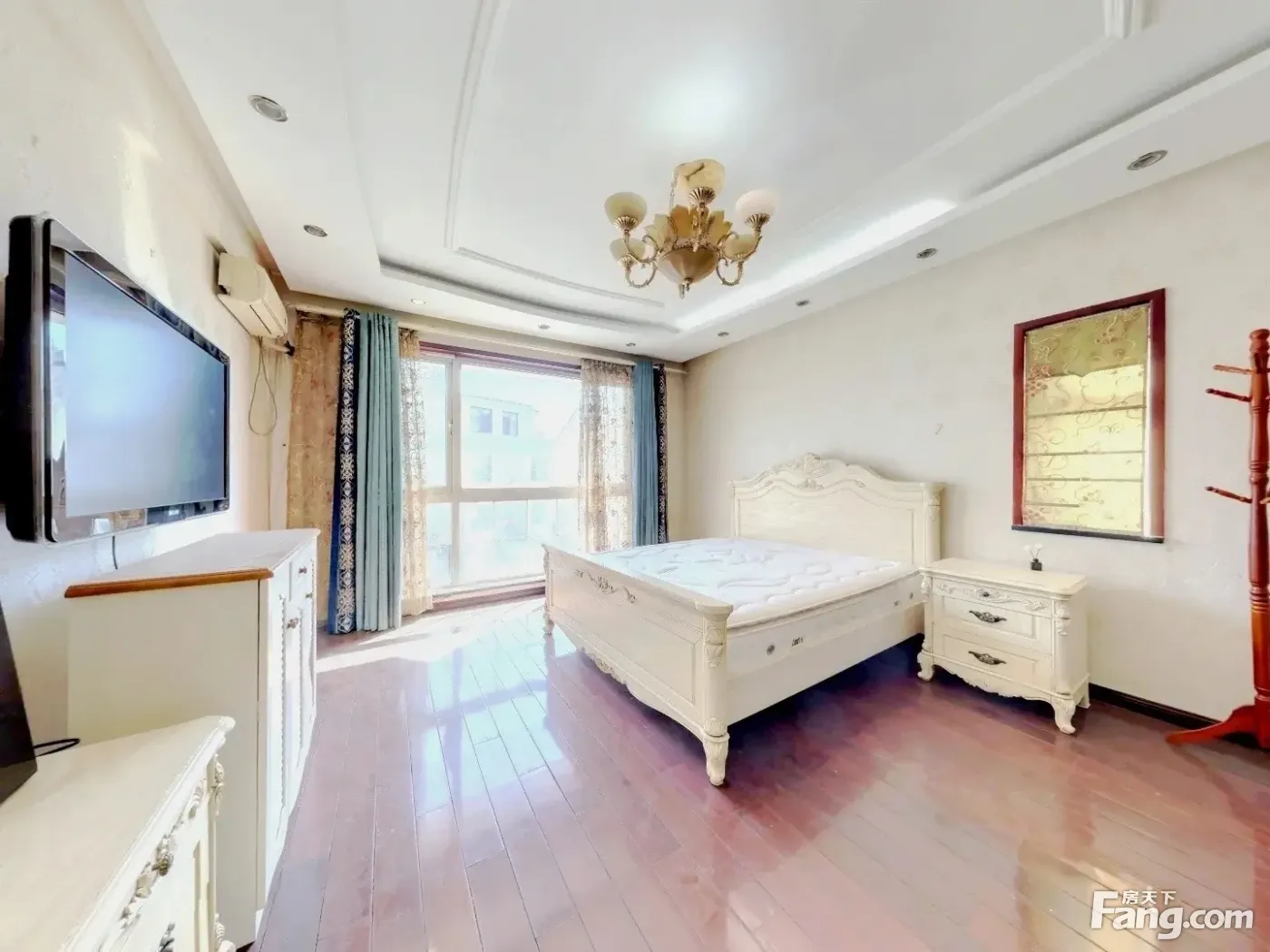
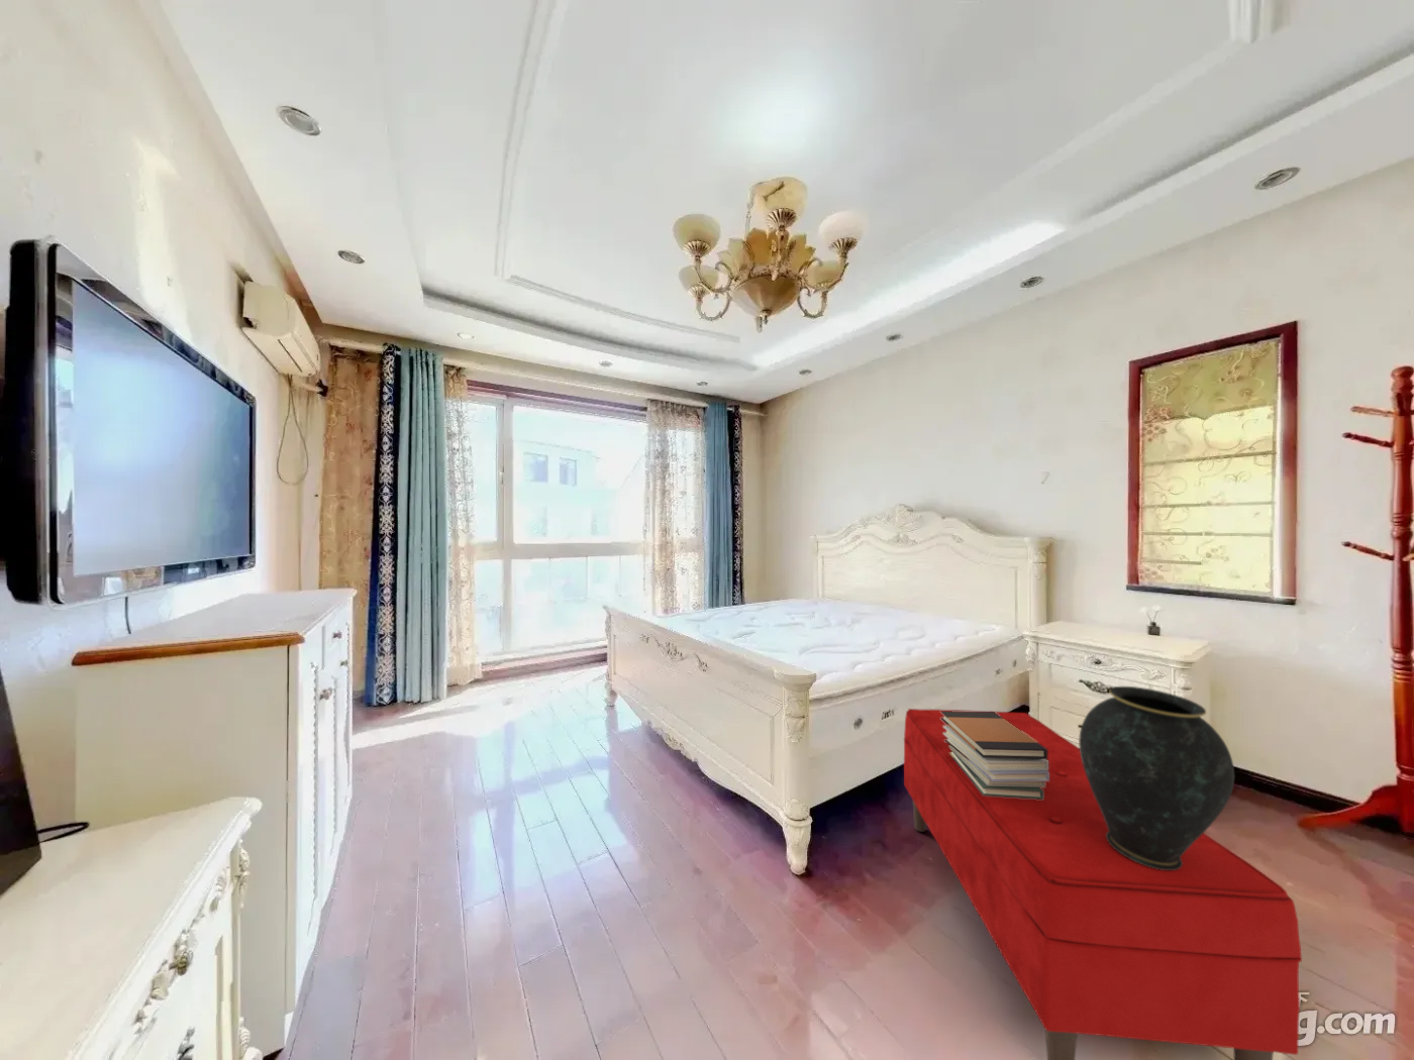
+ bench (1033, 846)
+ vase (1142, 774)
+ book stack (991, 752)
